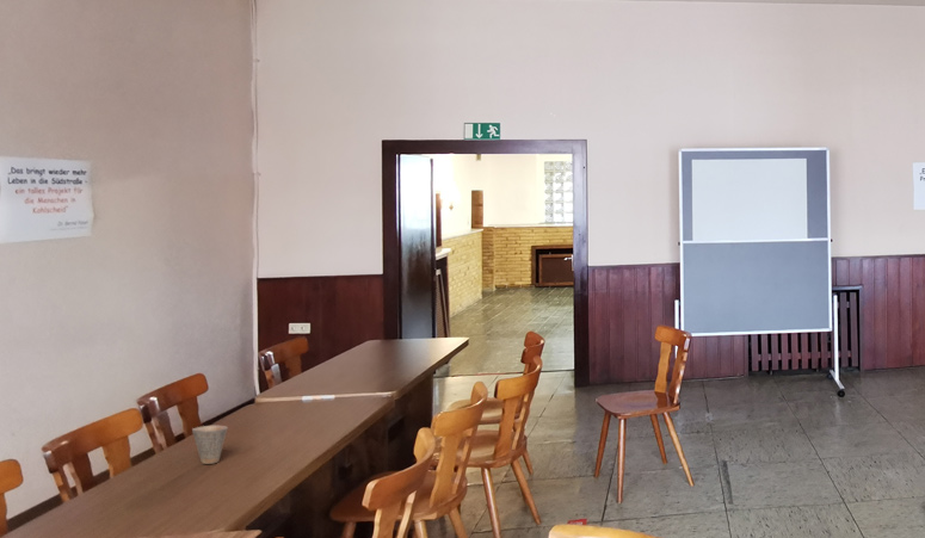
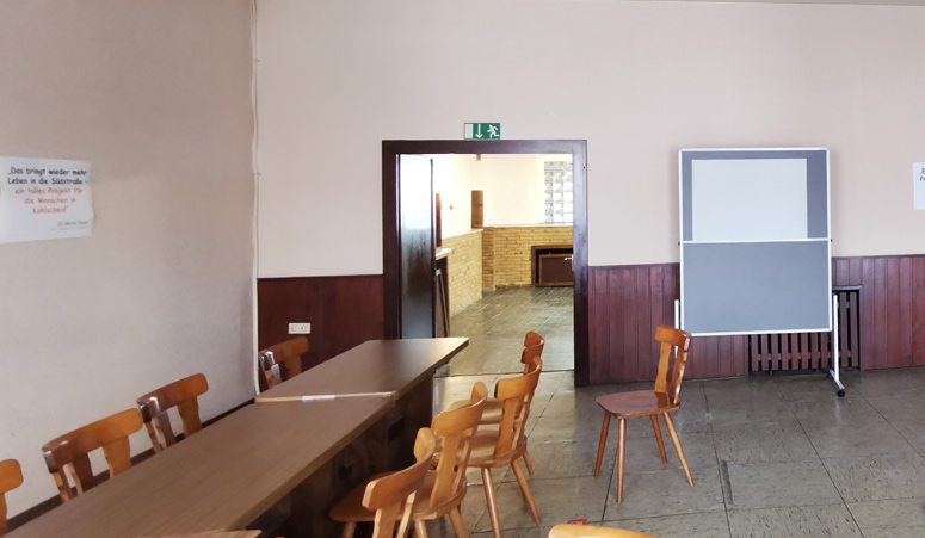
- cup (210, 444)
